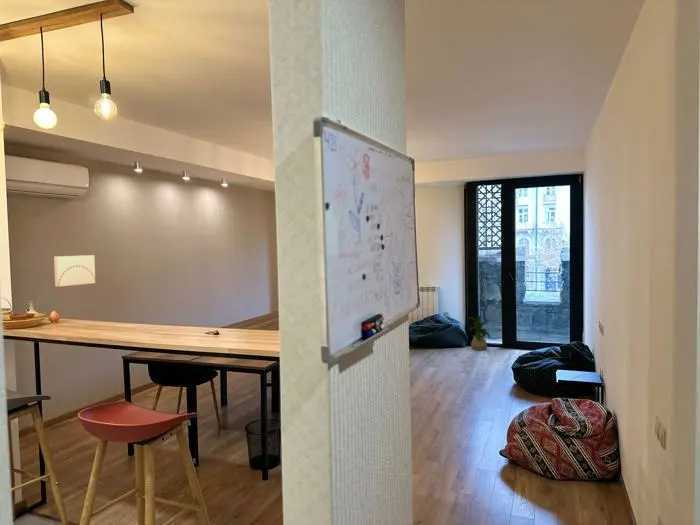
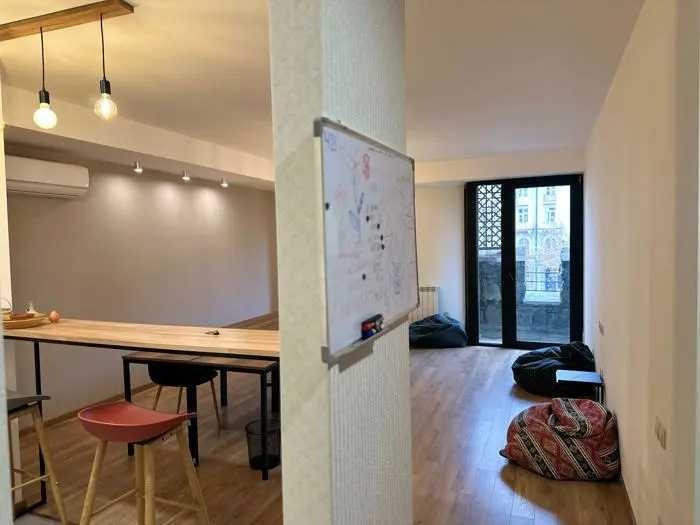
- house plant (480, 330)
- wall art (75, 270)
